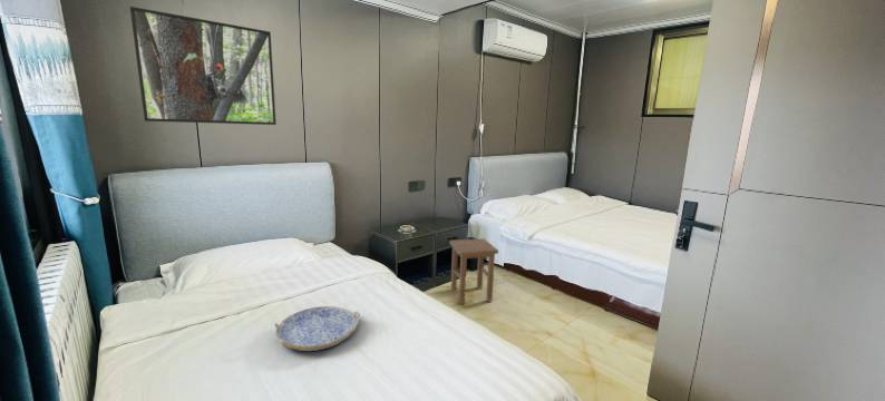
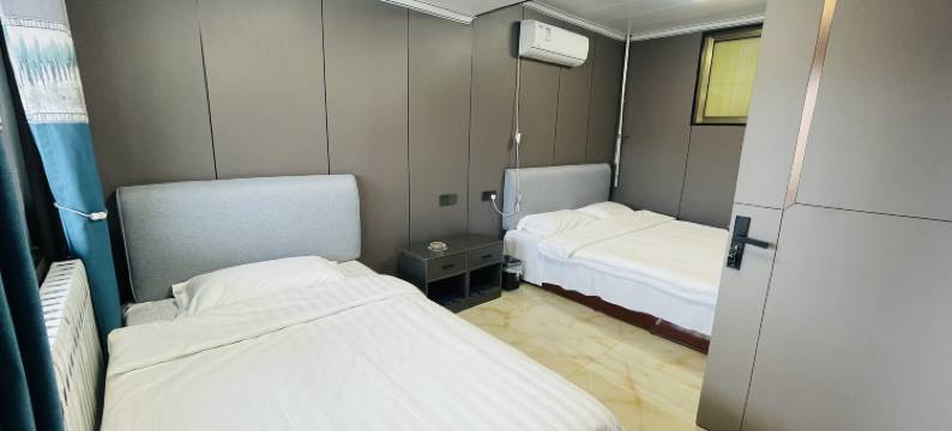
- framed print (212, 72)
- stool (477, 270)
- serving tray (318, 325)
